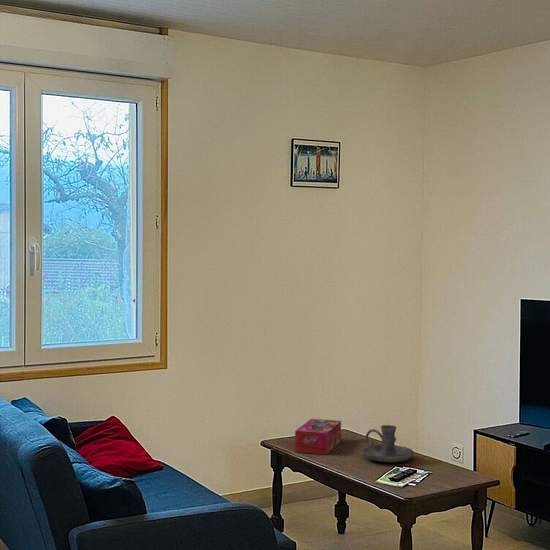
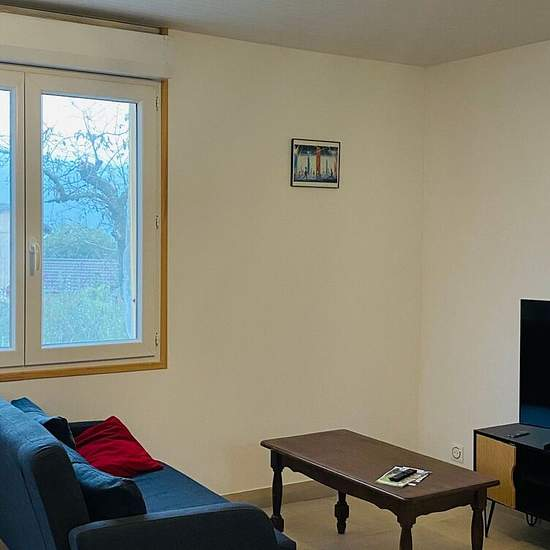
- tissue box (318, 435)
- candle holder (384, 442)
